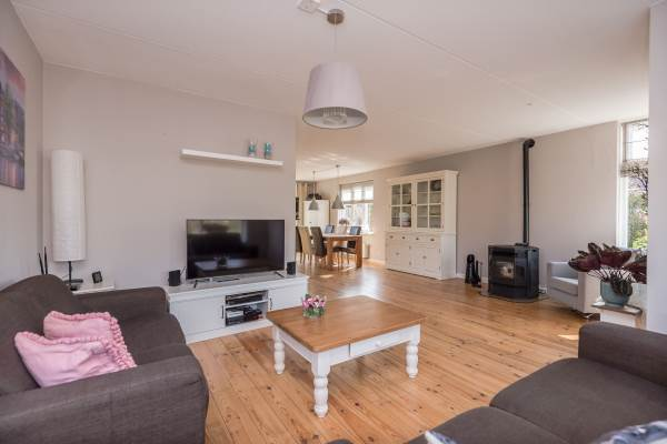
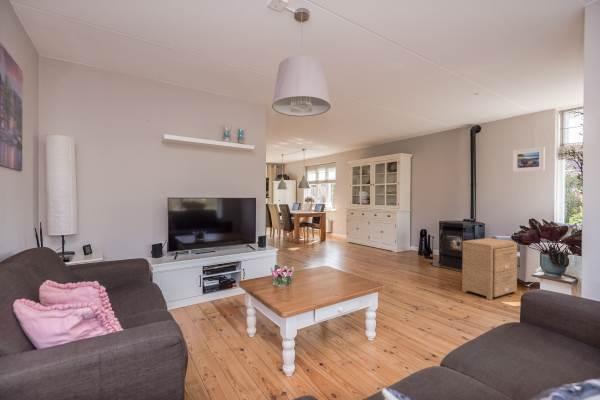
+ side table (491, 267)
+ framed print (528, 160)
